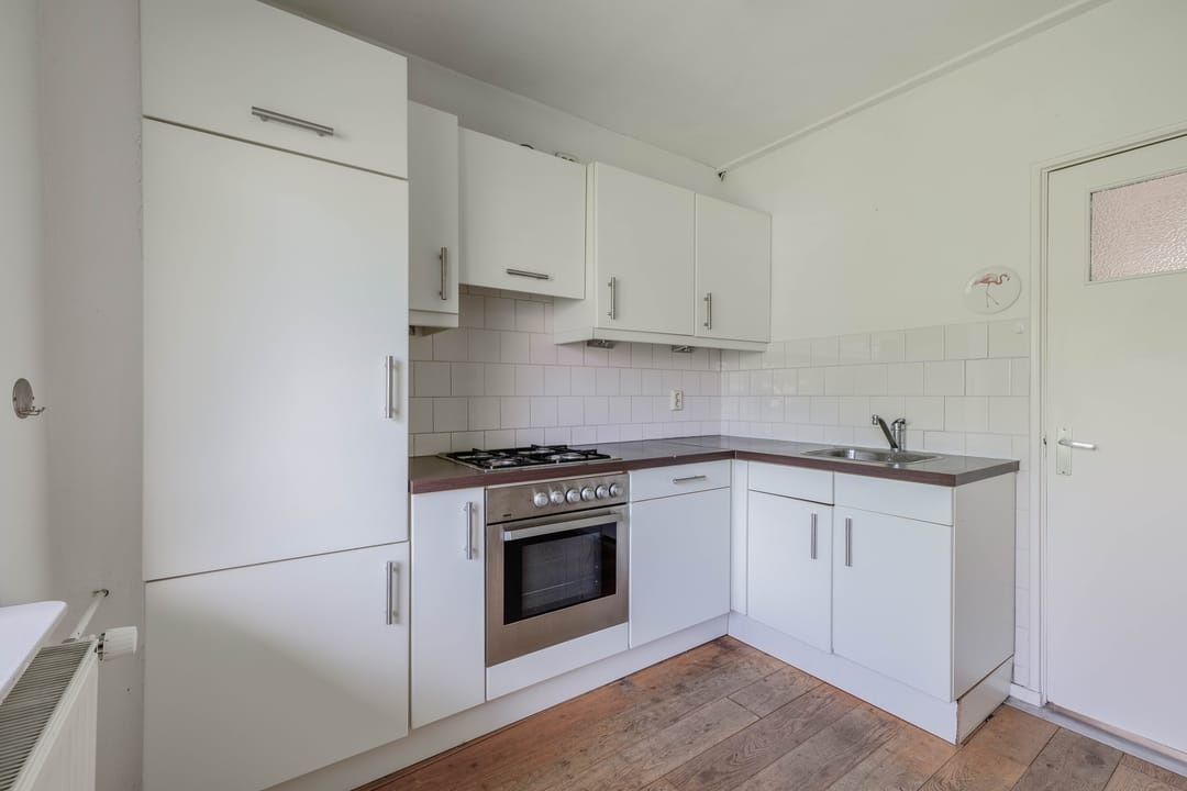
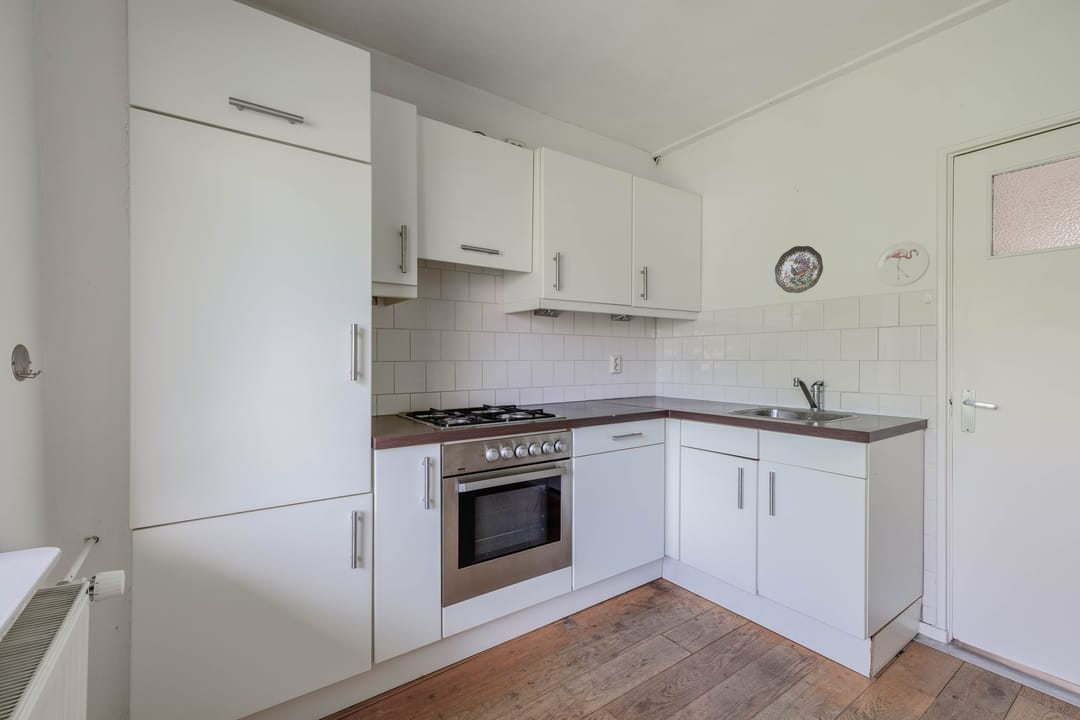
+ decorative plate (798, 269)
